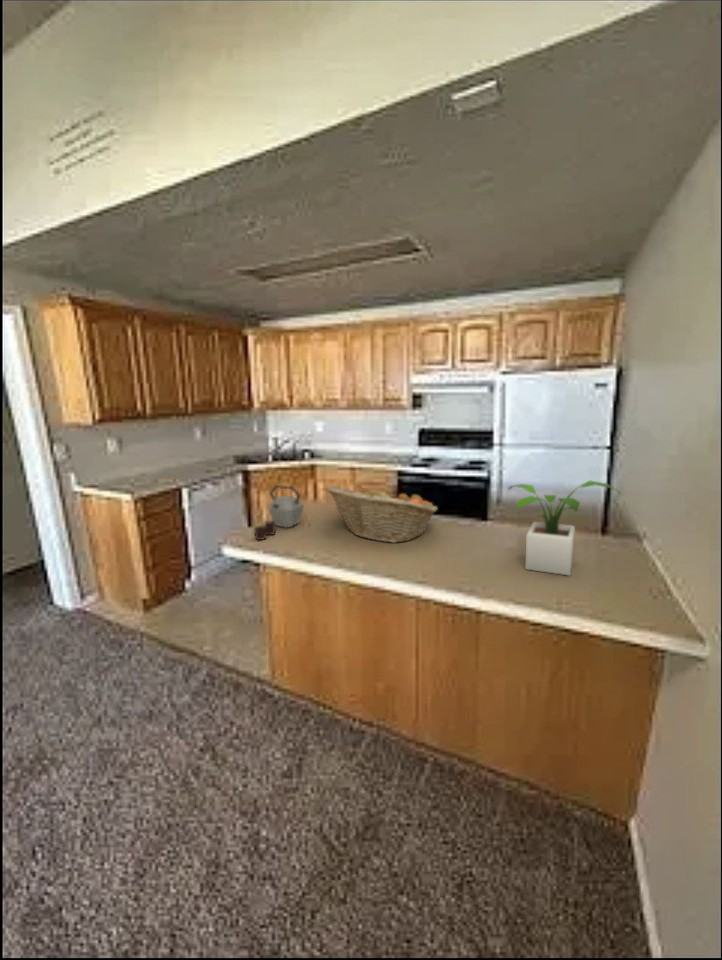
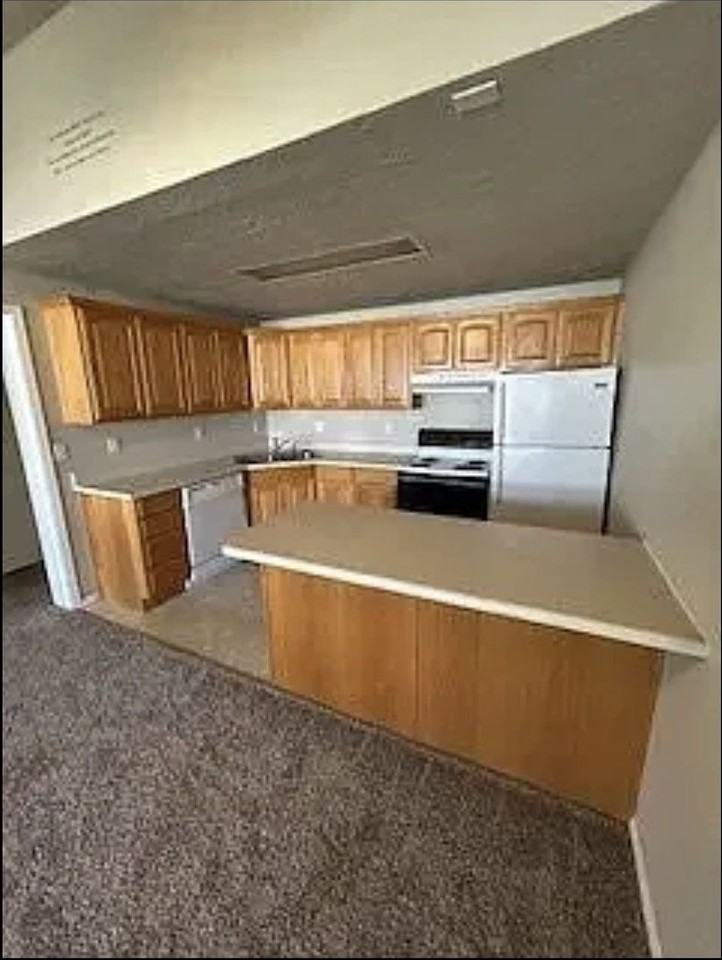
- potted plant (557, 525)
- kettle (275, 510)
- fruit basket (380, 507)
